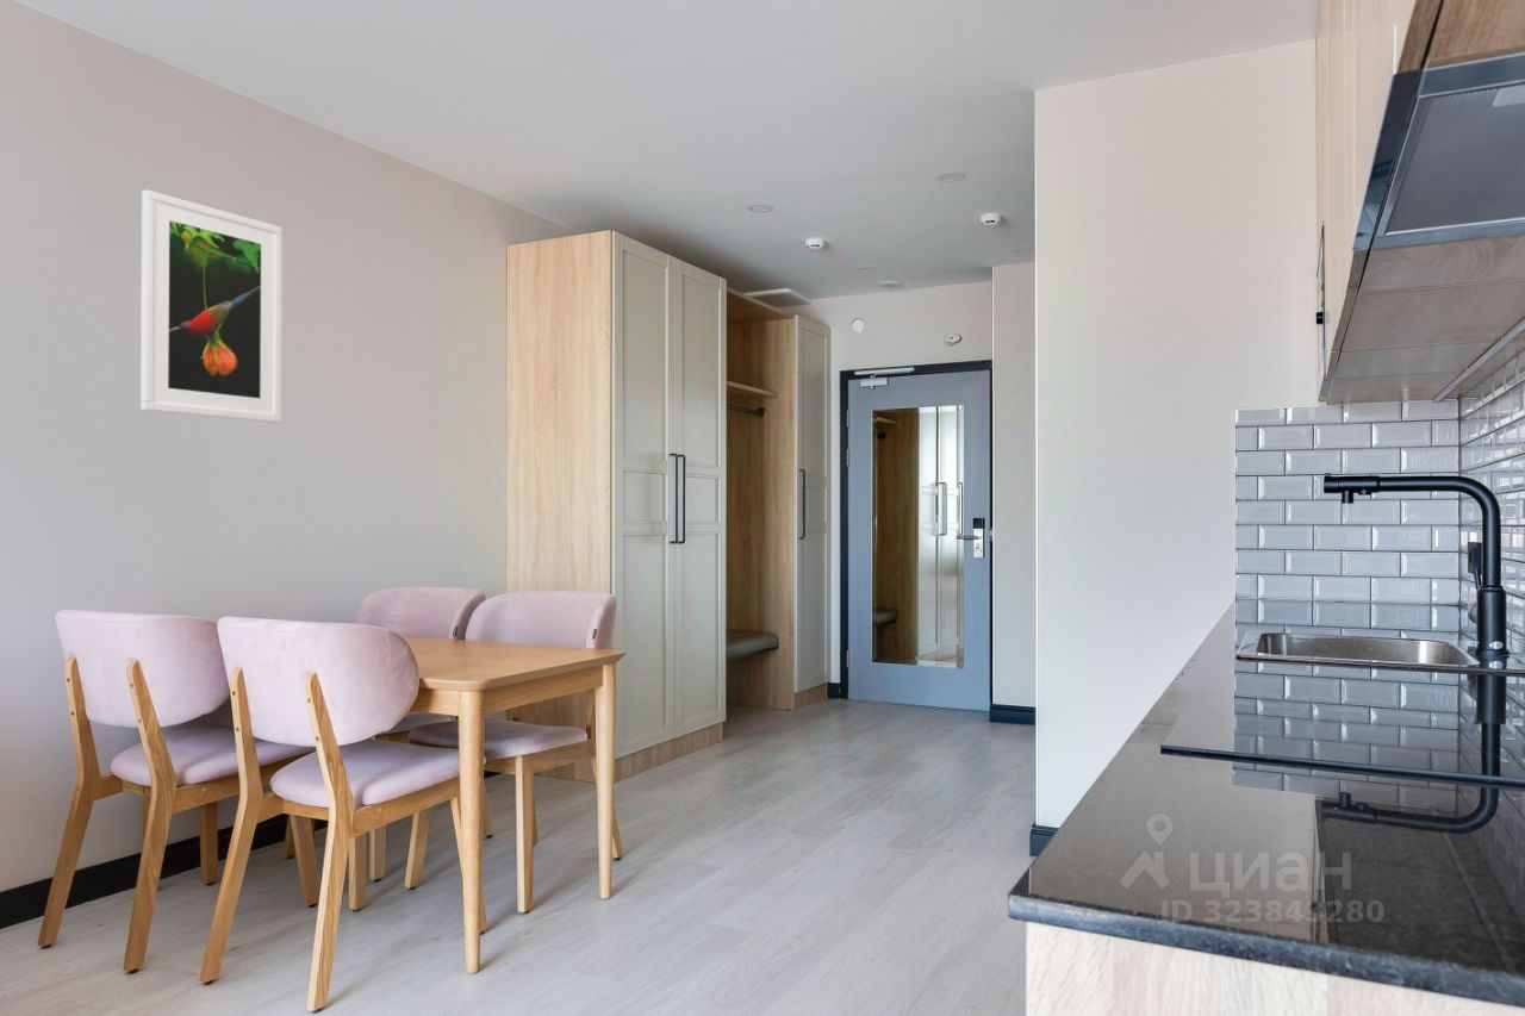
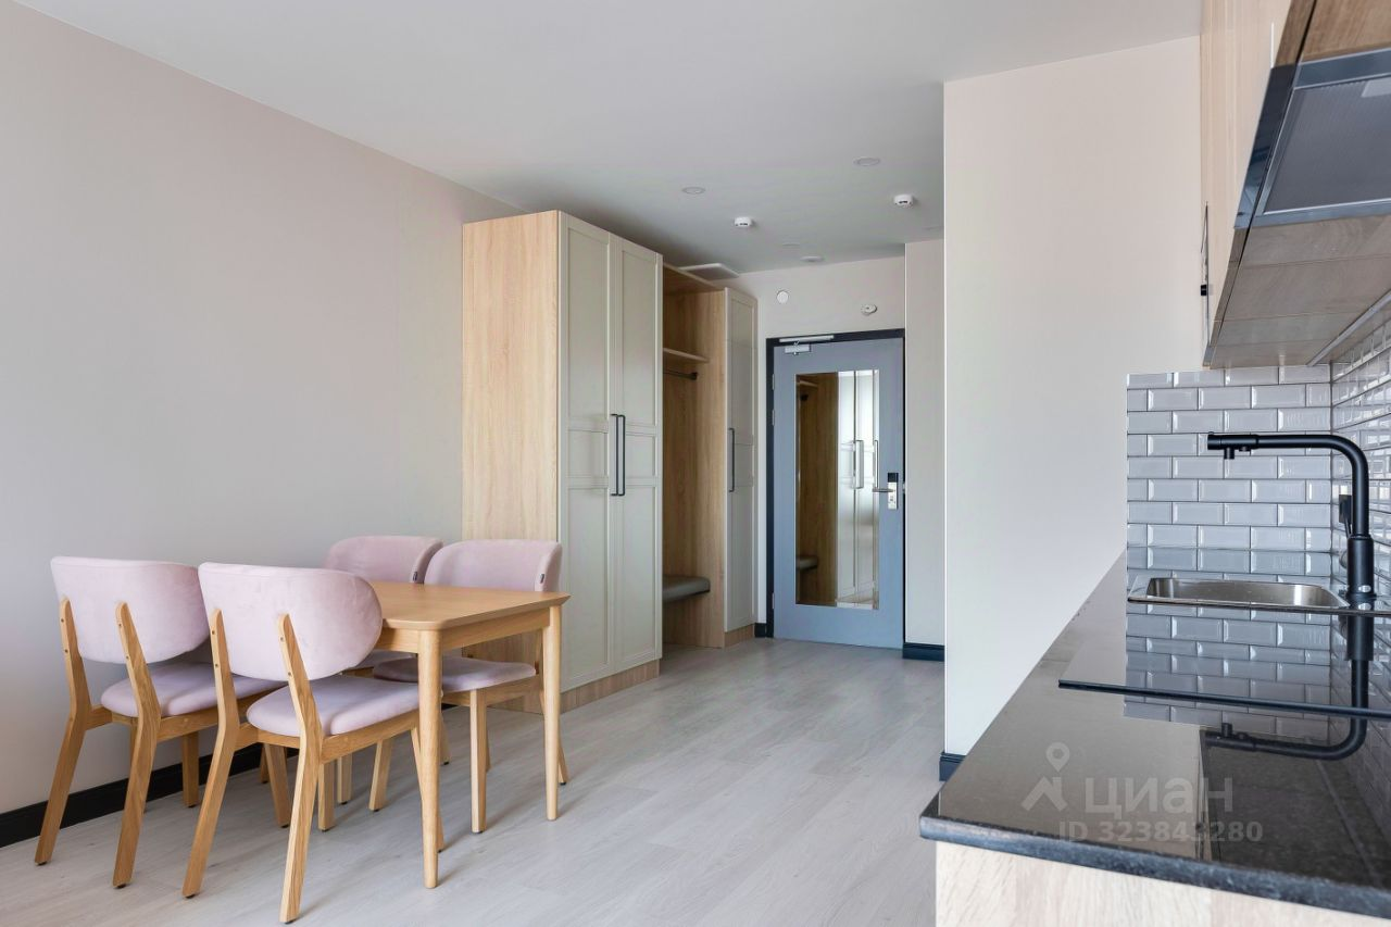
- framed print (214, 312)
